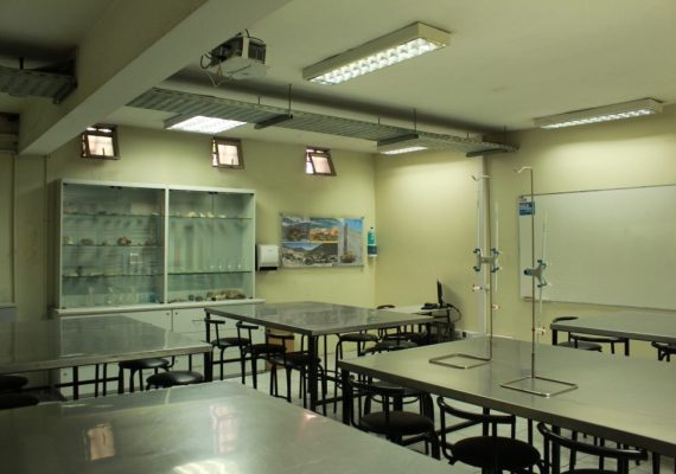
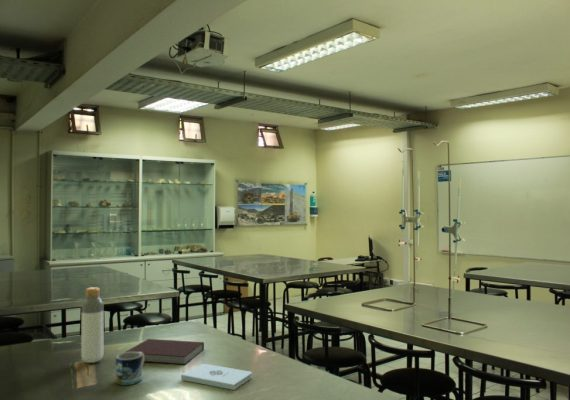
+ notebook (165, 350)
+ notepad (217, 375)
+ bottle (92, 324)
+ mug (132, 366)
